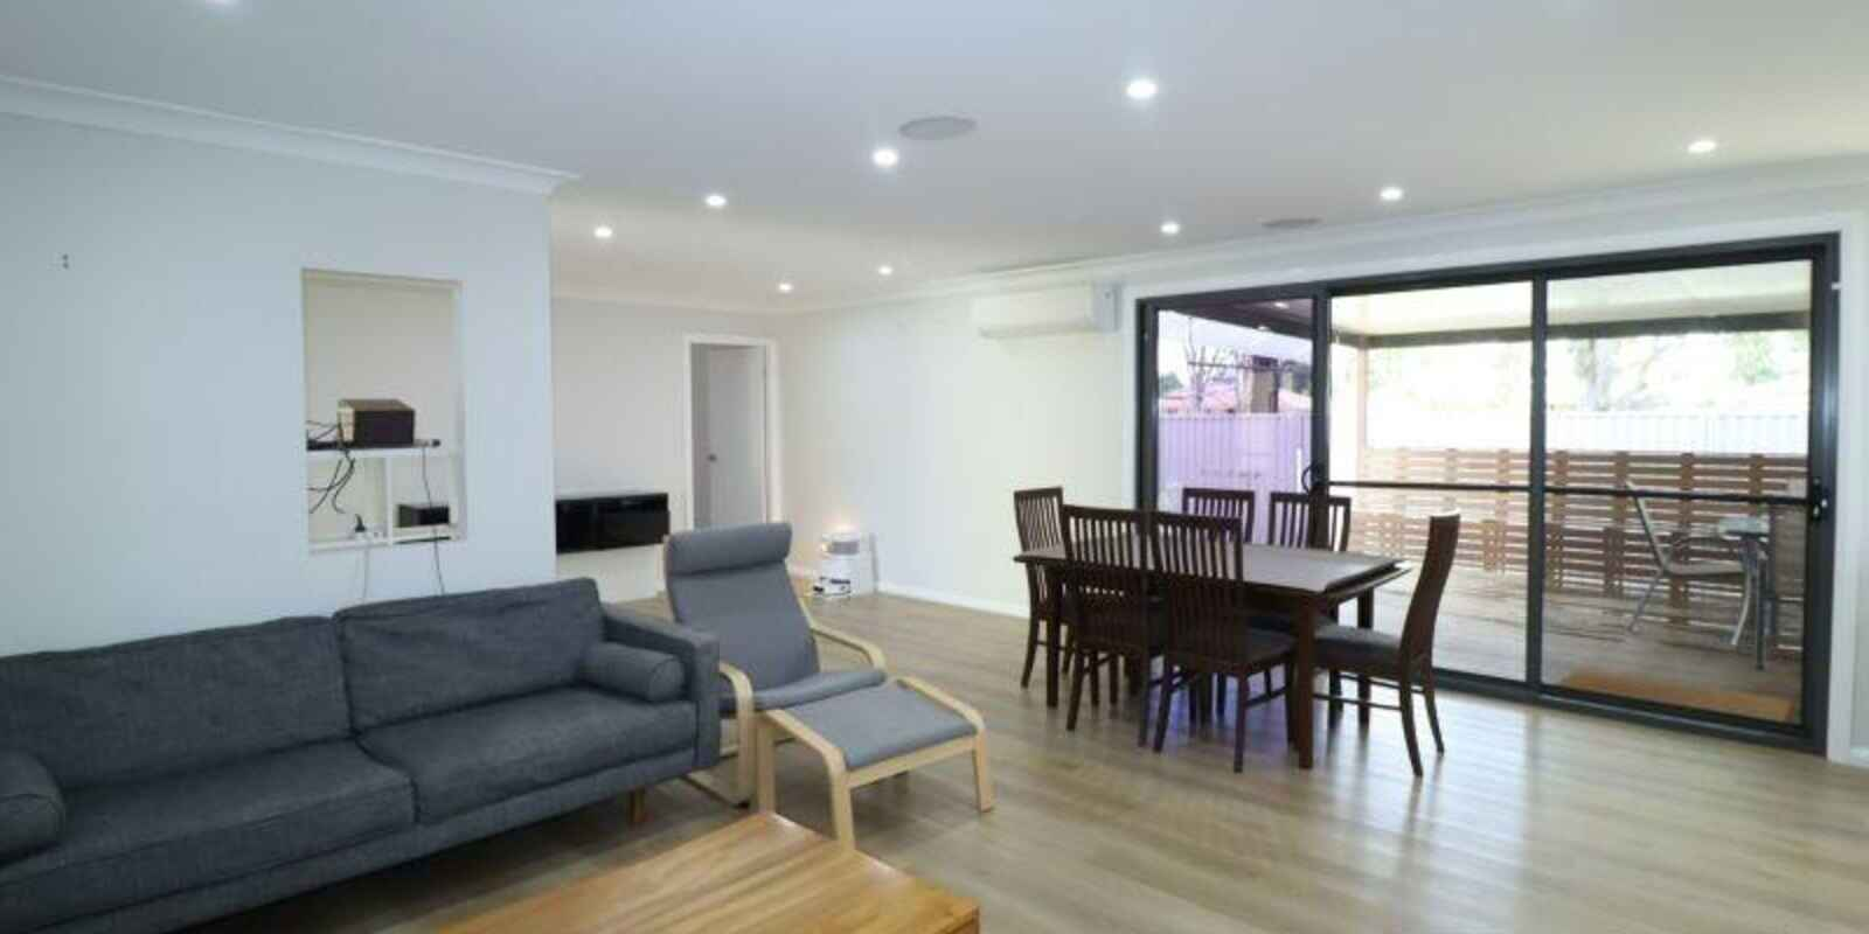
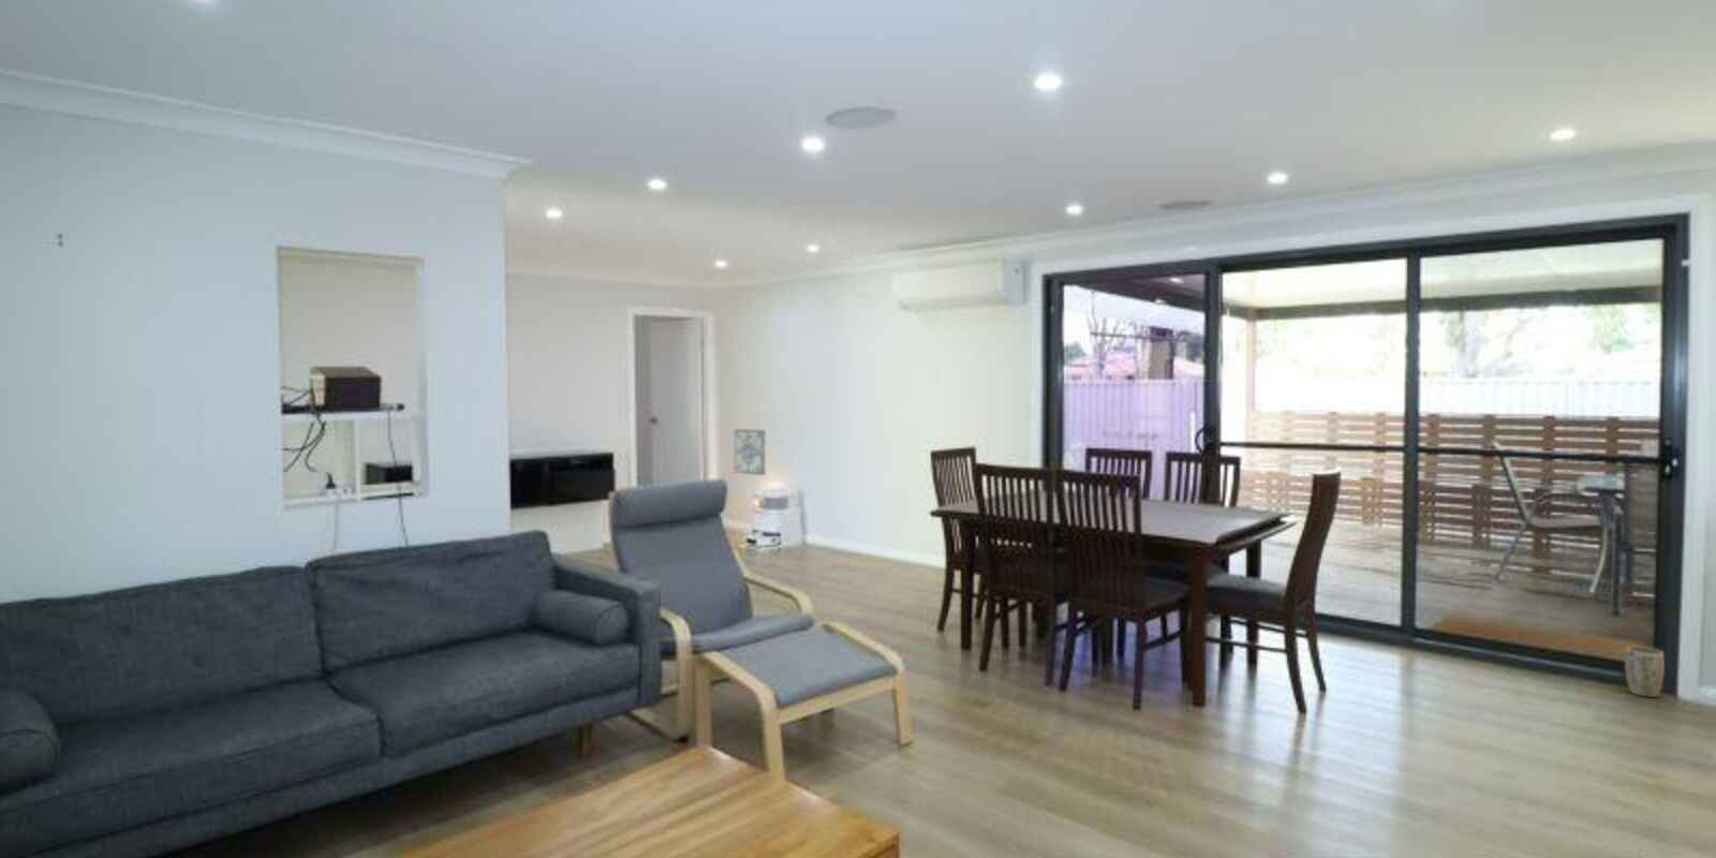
+ plant pot (1644, 671)
+ wall art (749, 452)
